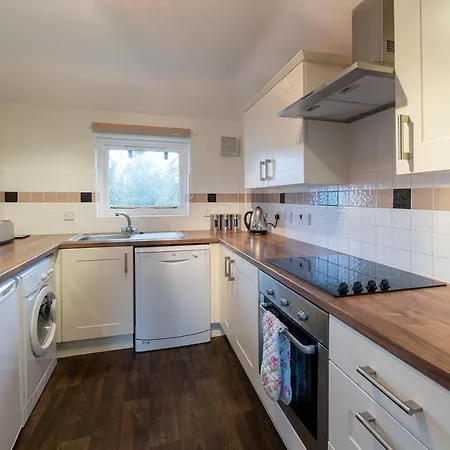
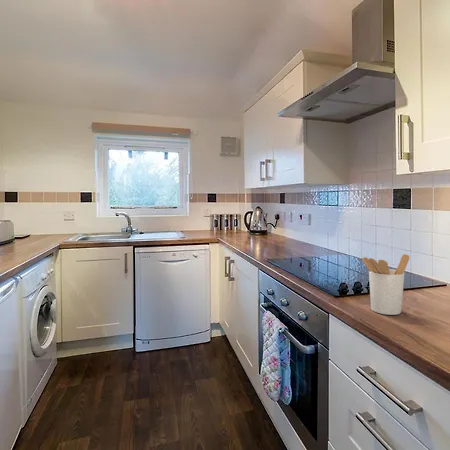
+ utensil holder (382, 282)
